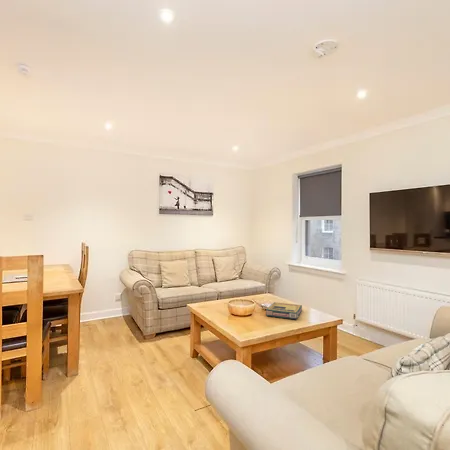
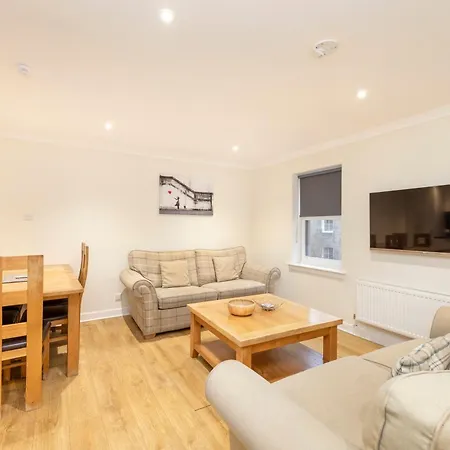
- video game box (284, 310)
